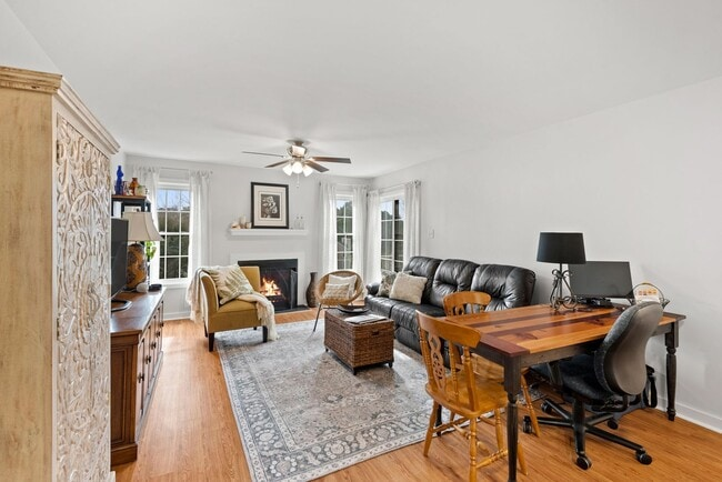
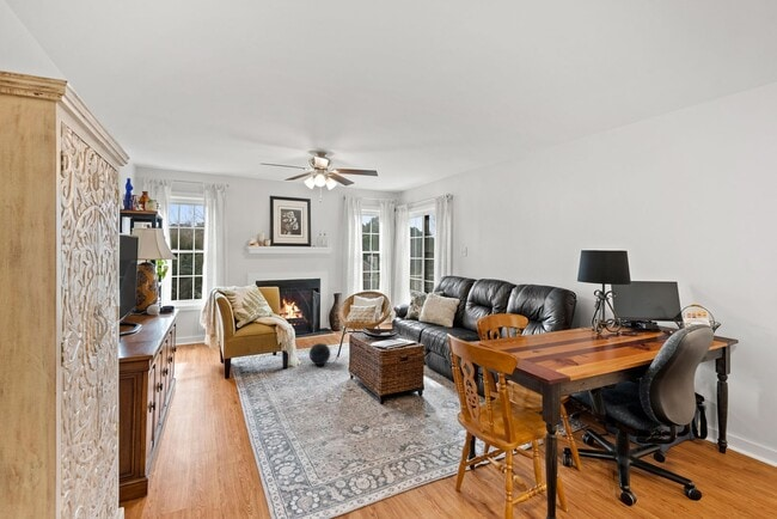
+ ball (319, 353)
